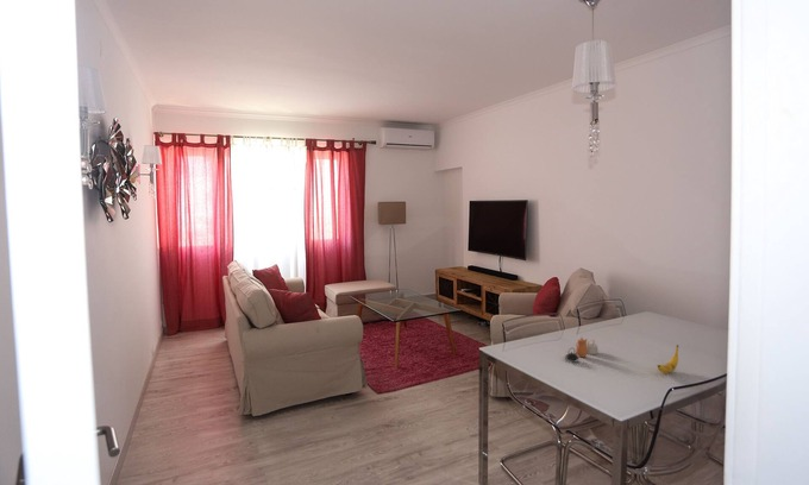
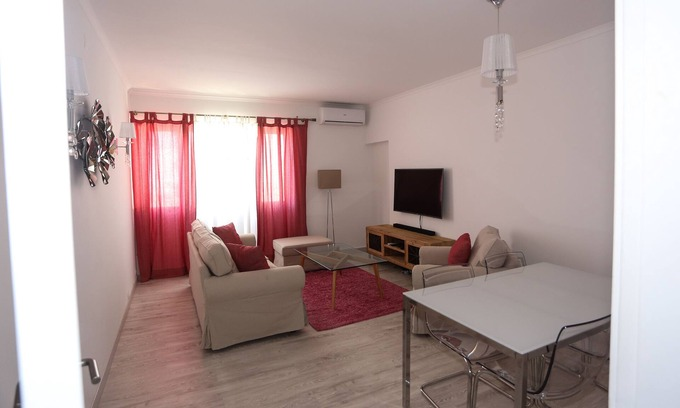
- banana (669, 361)
- teapot (582, 346)
